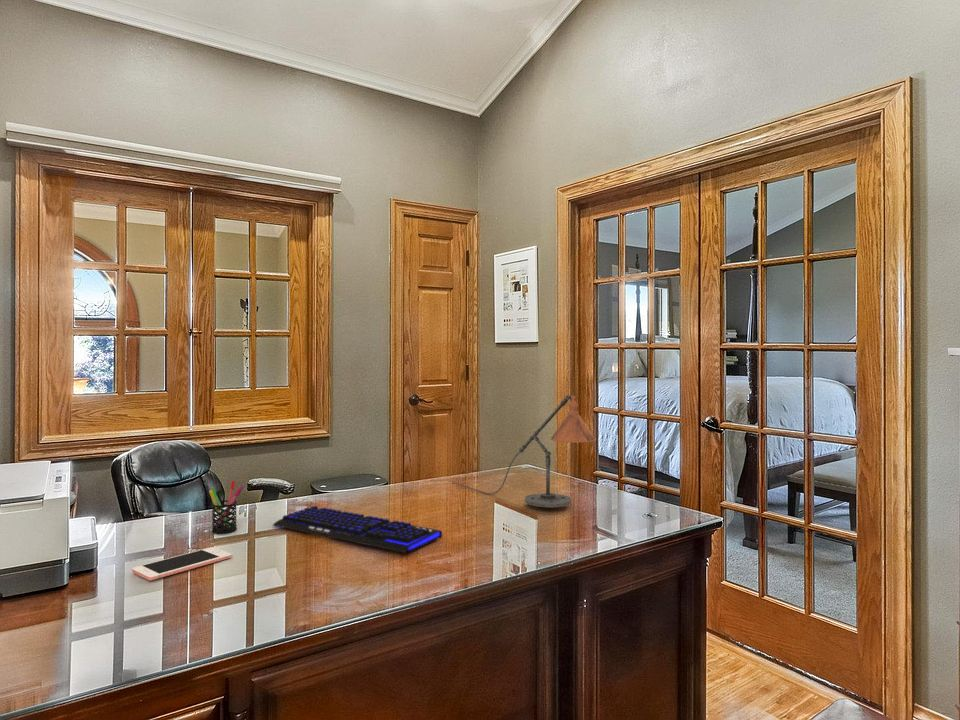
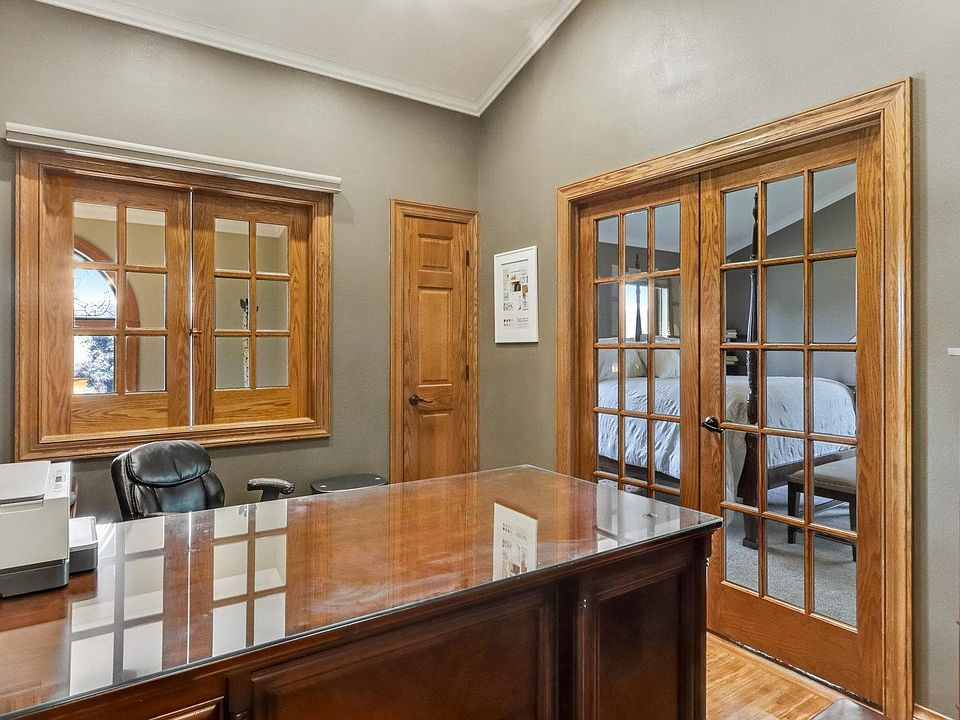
- pen holder (223, 505)
- cell phone (183, 562)
- desk lamp (519, 449)
- keyboard (354, 527)
